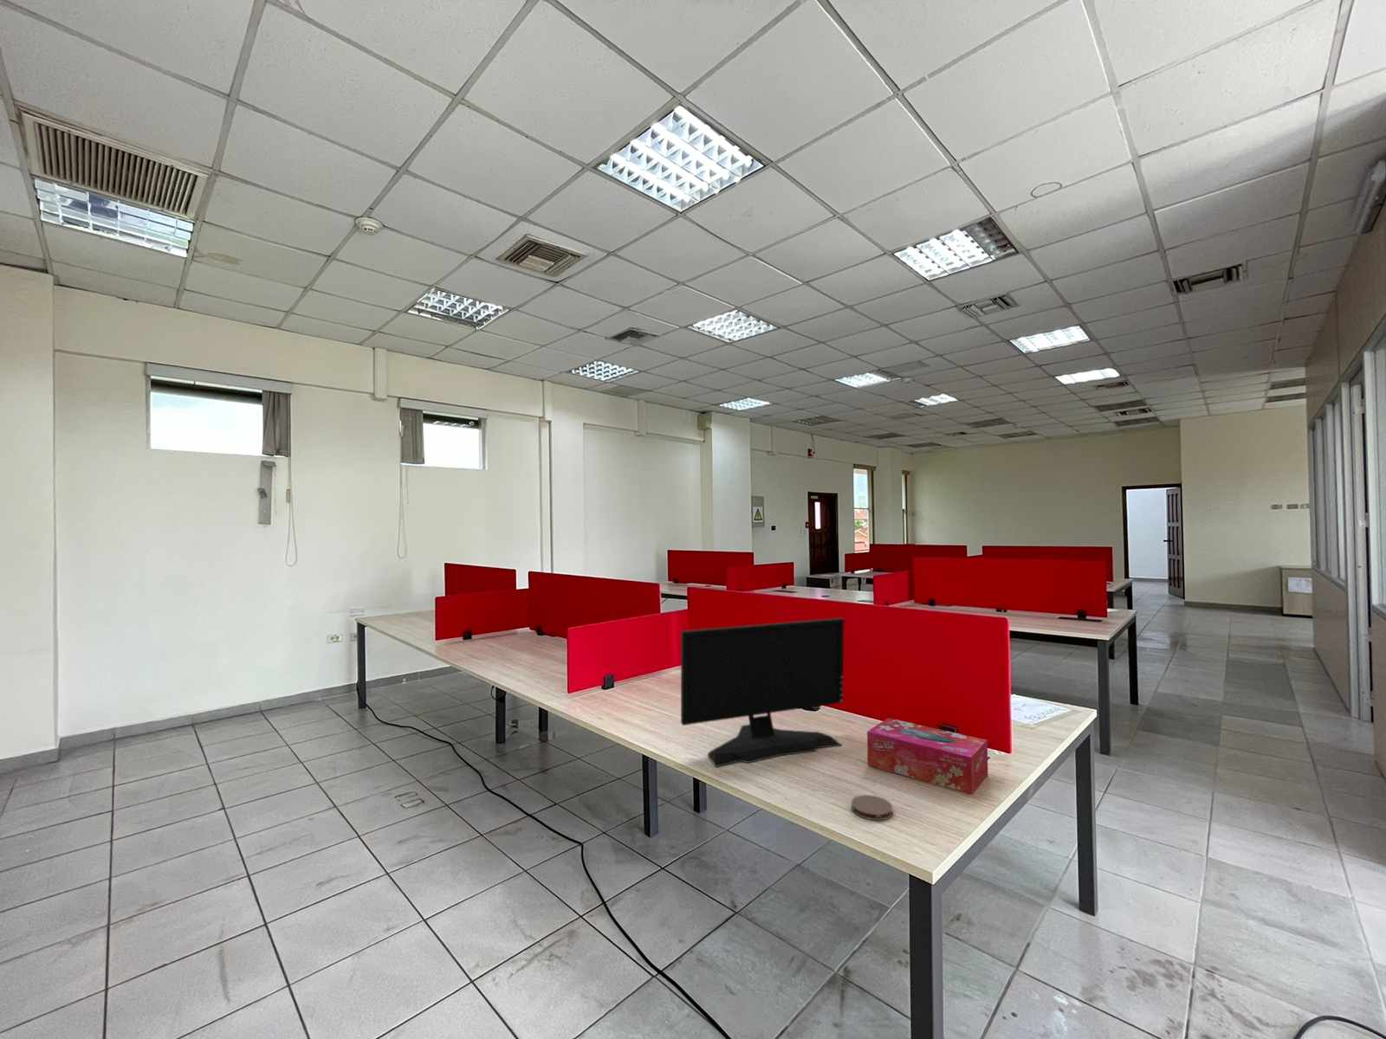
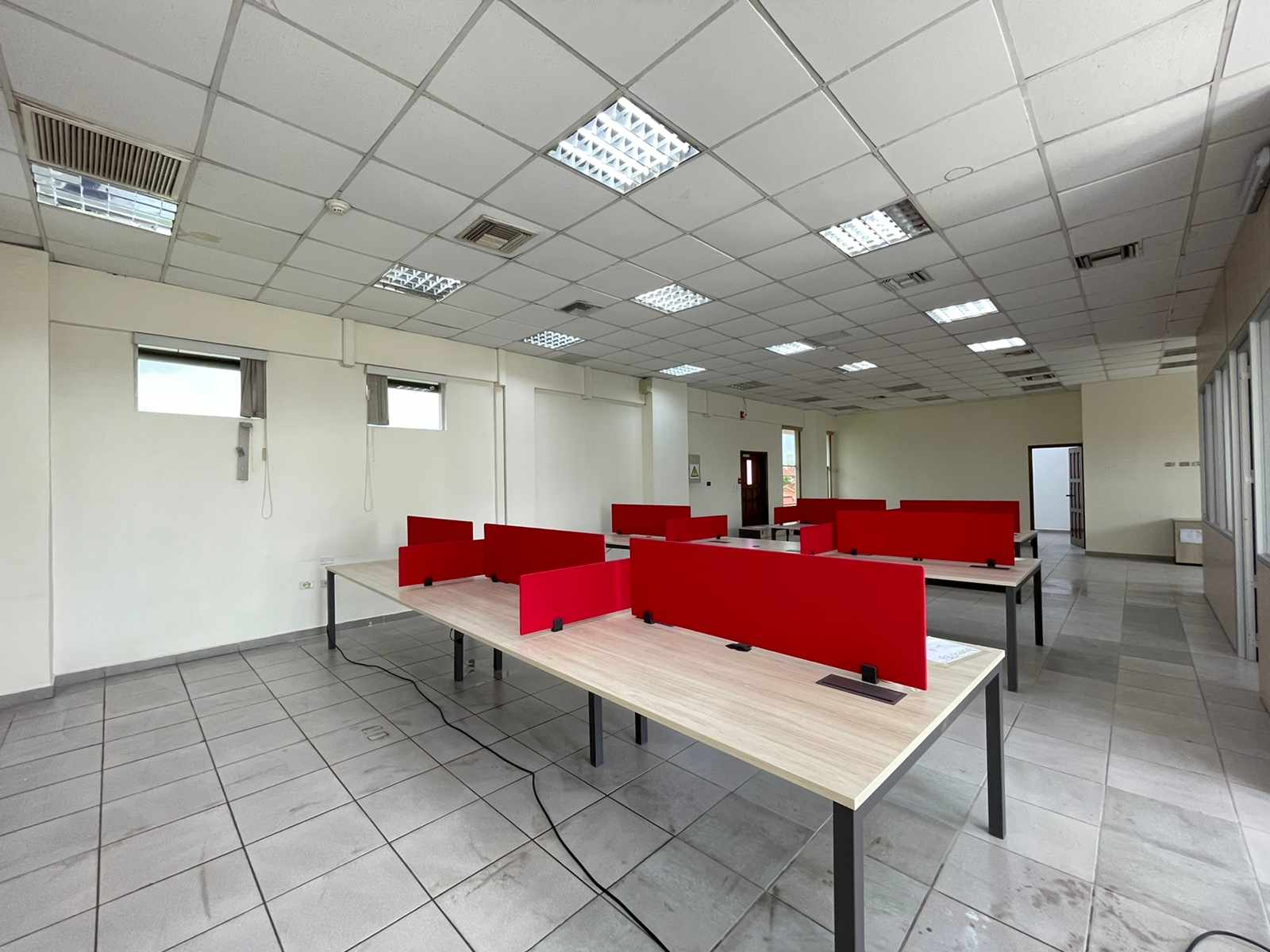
- coaster (872, 807)
- tissue box (927, 752)
- computer monitor (763, 682)
